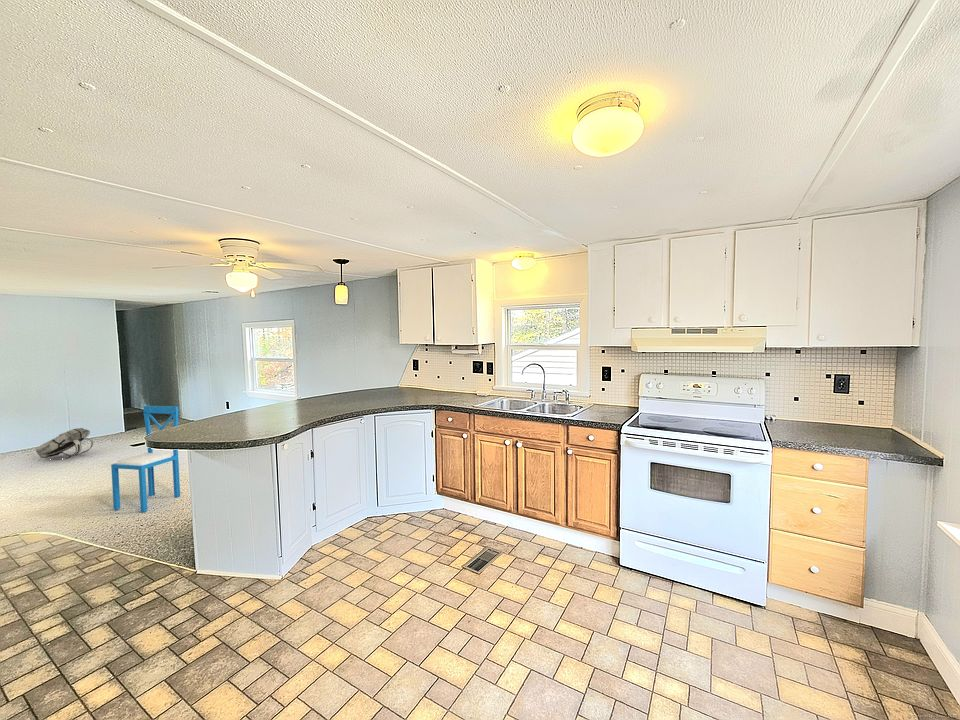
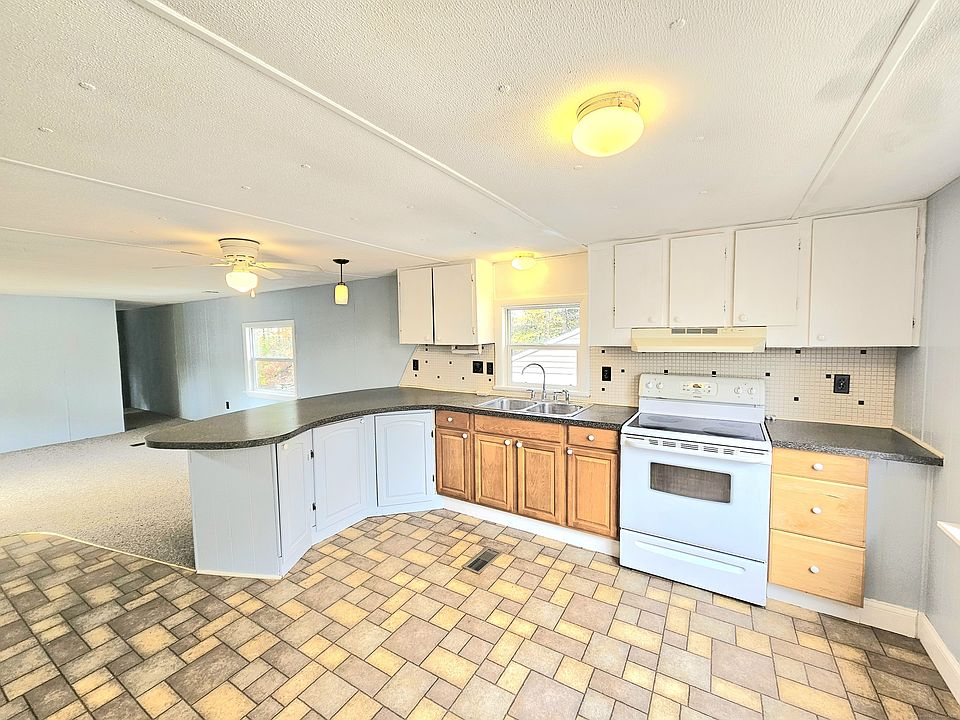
- dining chair (147, 455)
- backpack (65, 443)
